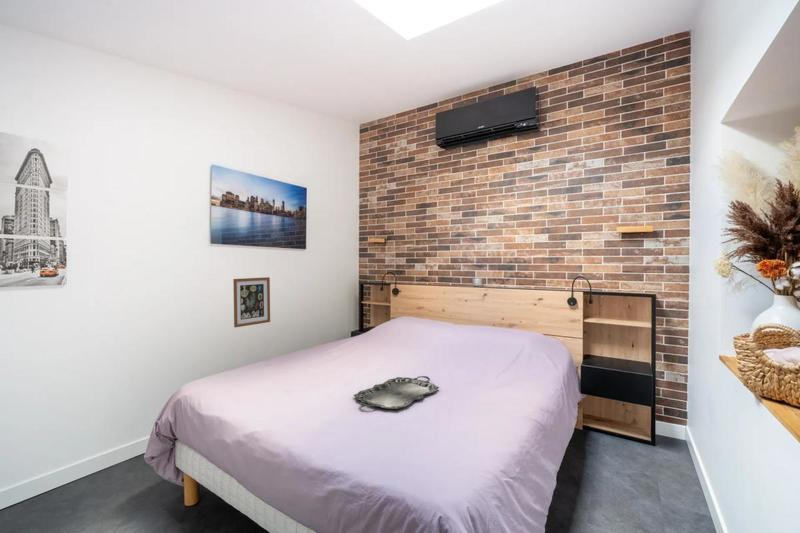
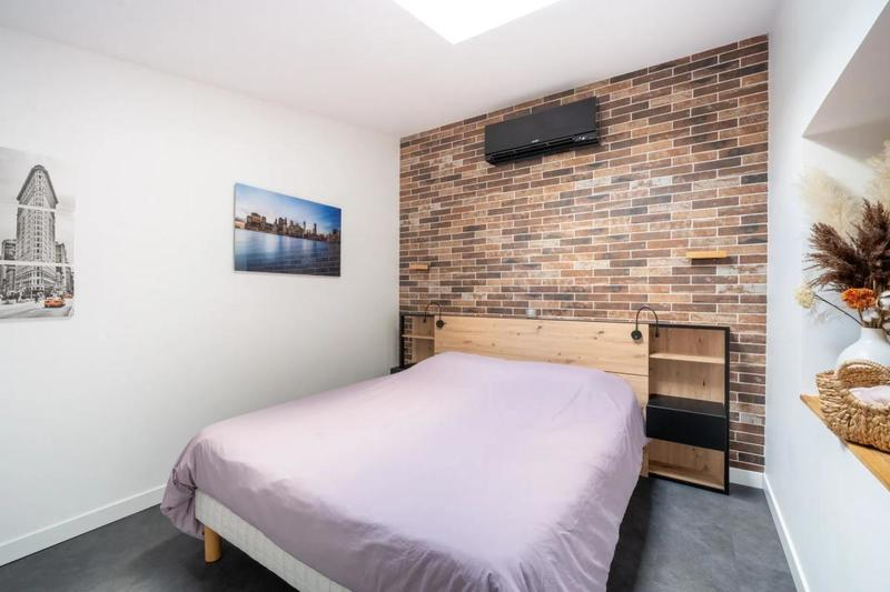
- serving tray (397, 391)
- wall art (252, 301)
